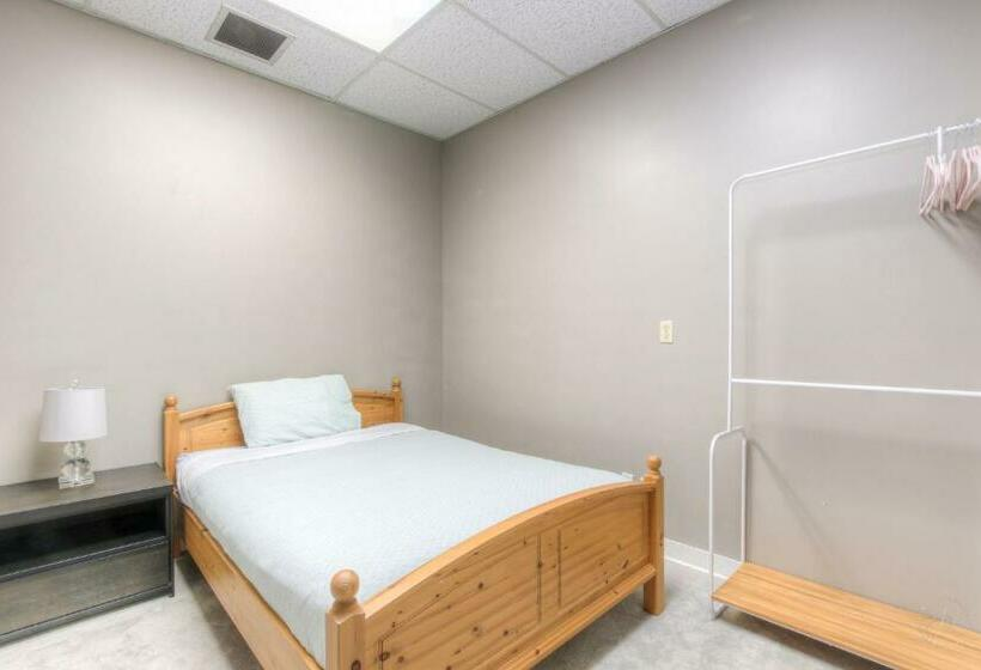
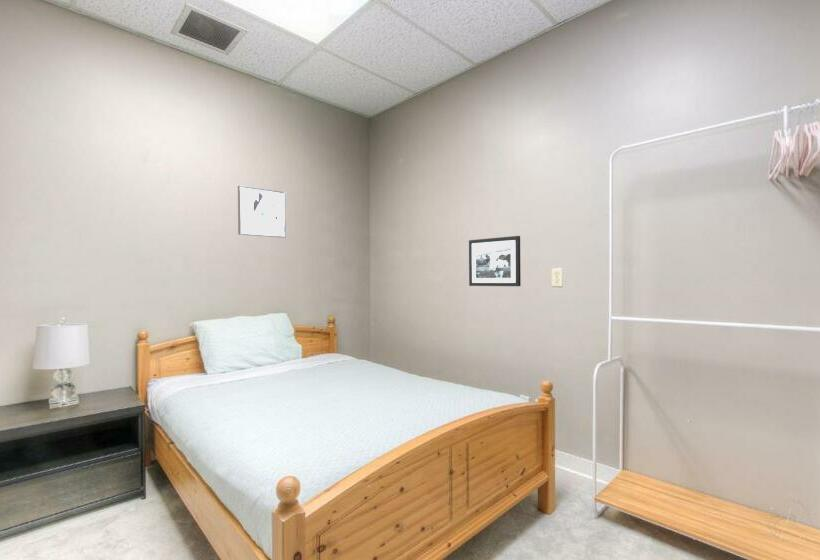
+ picture frame (493, 262)
+ wall art (262, 212)
